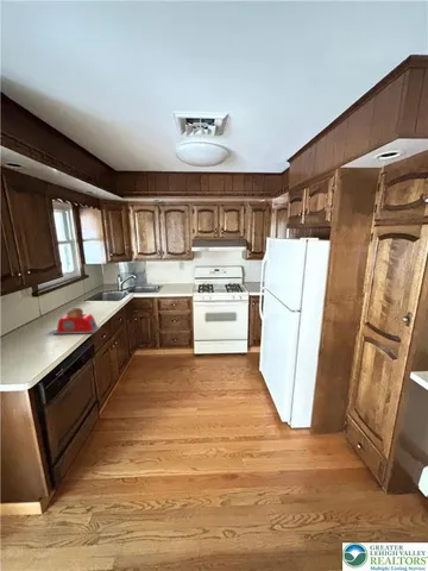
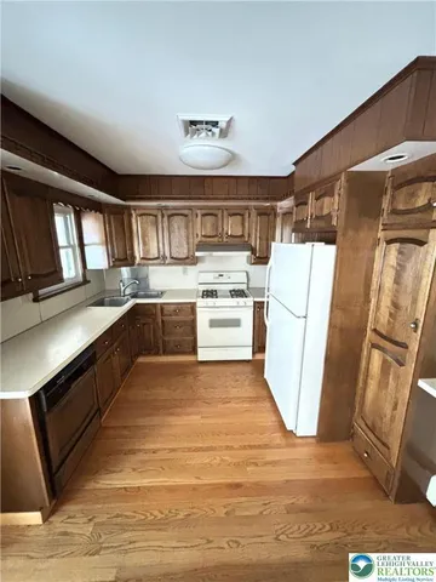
- toaster (76, 319)
